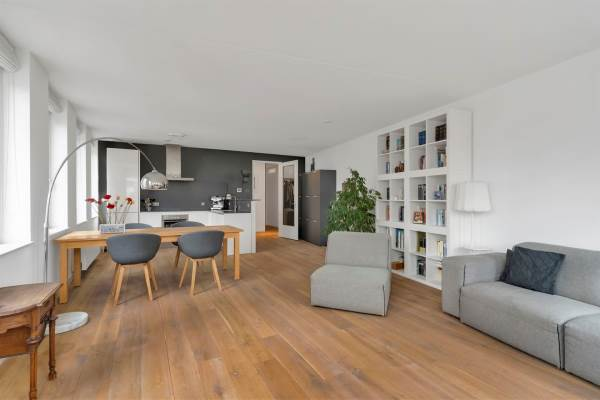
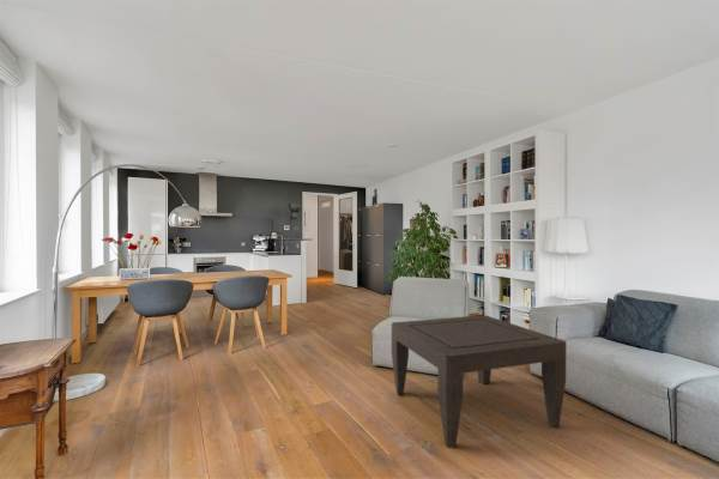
+ coffee table (470, 369)
